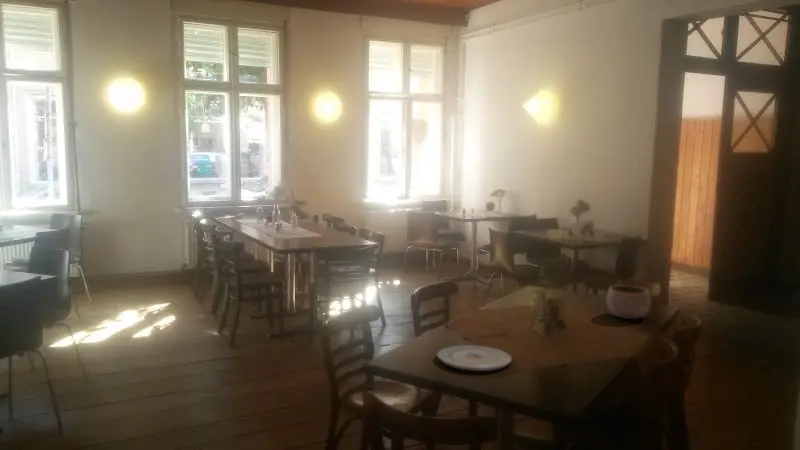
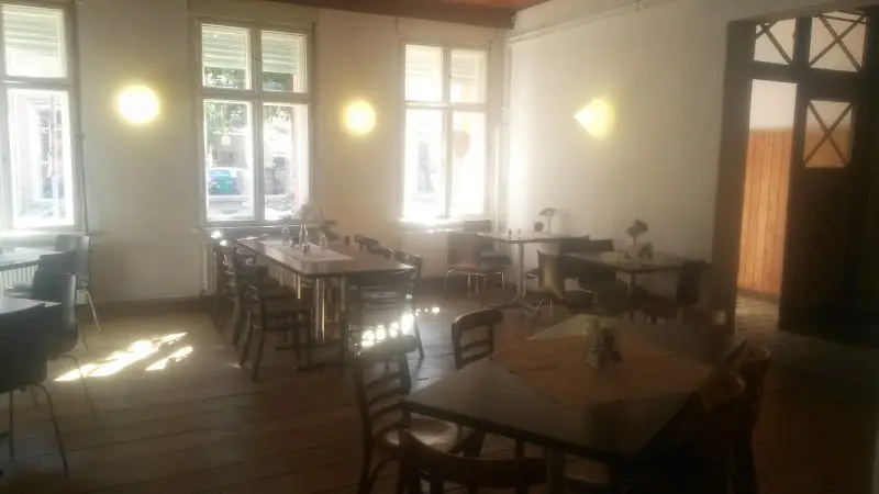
- bowl (628, 302)
- plate (474, 357)
